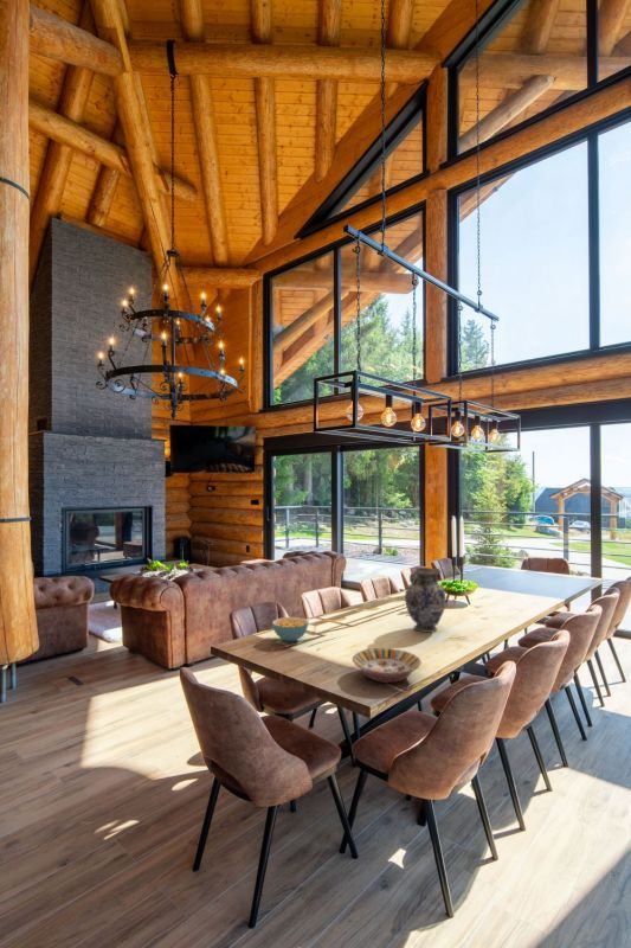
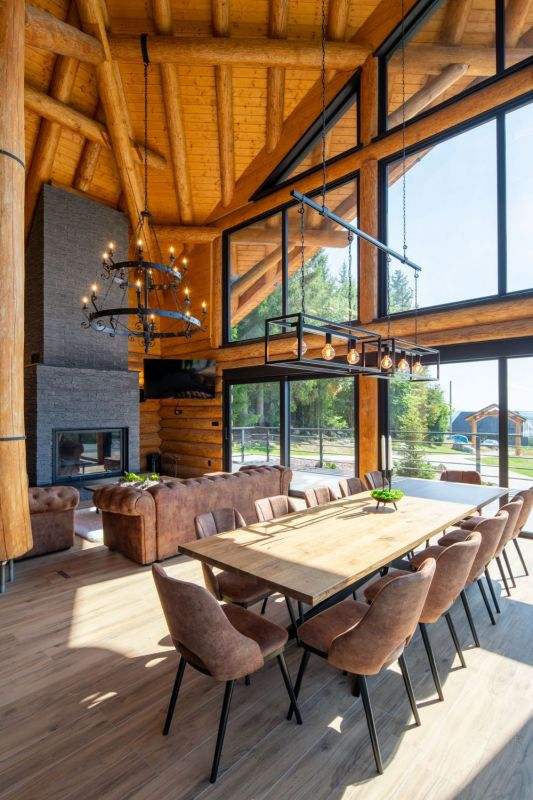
- cereal bowl (290, 630)
- serving bowl (386, 667)
- vase (425, 598)
